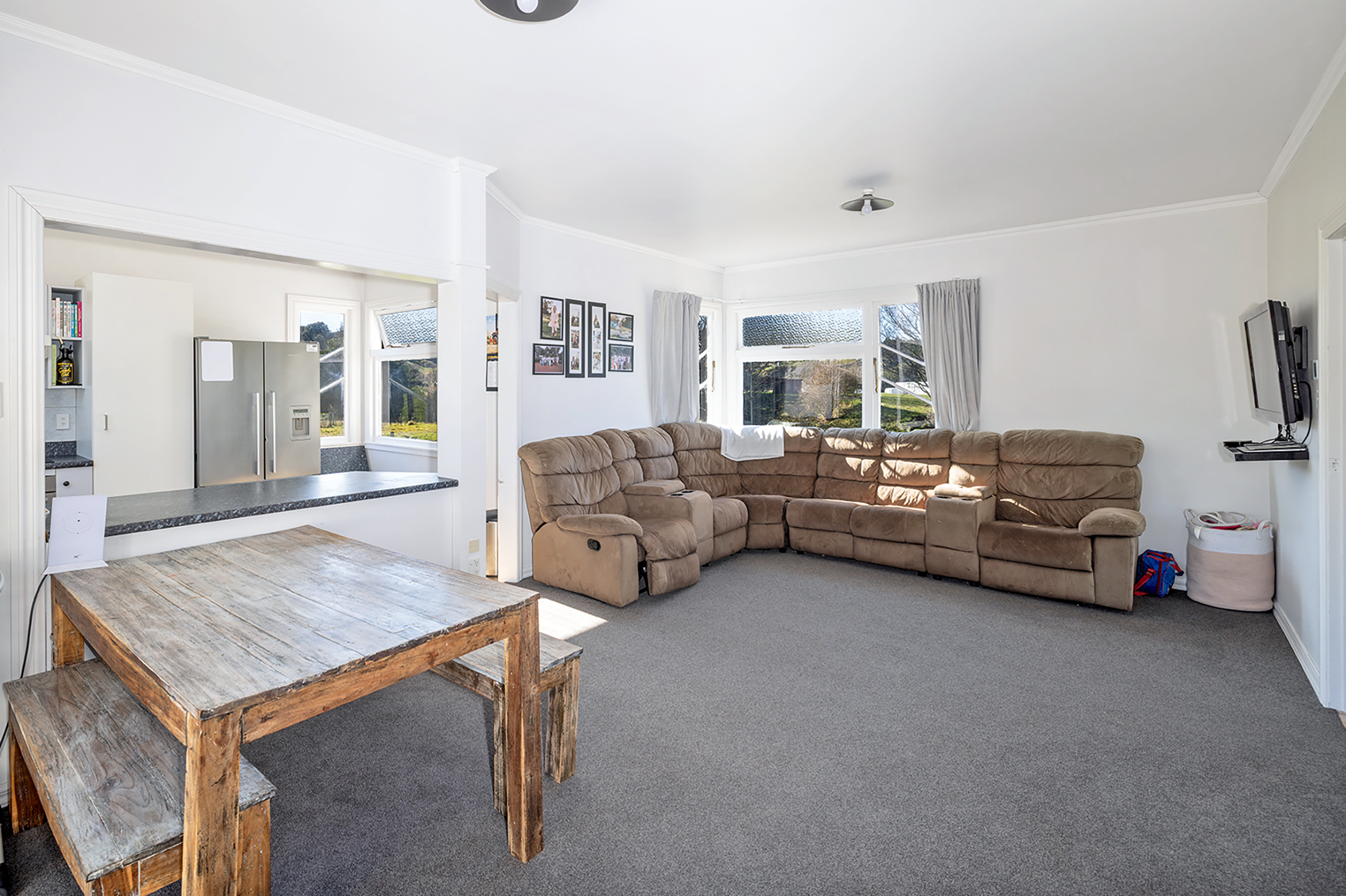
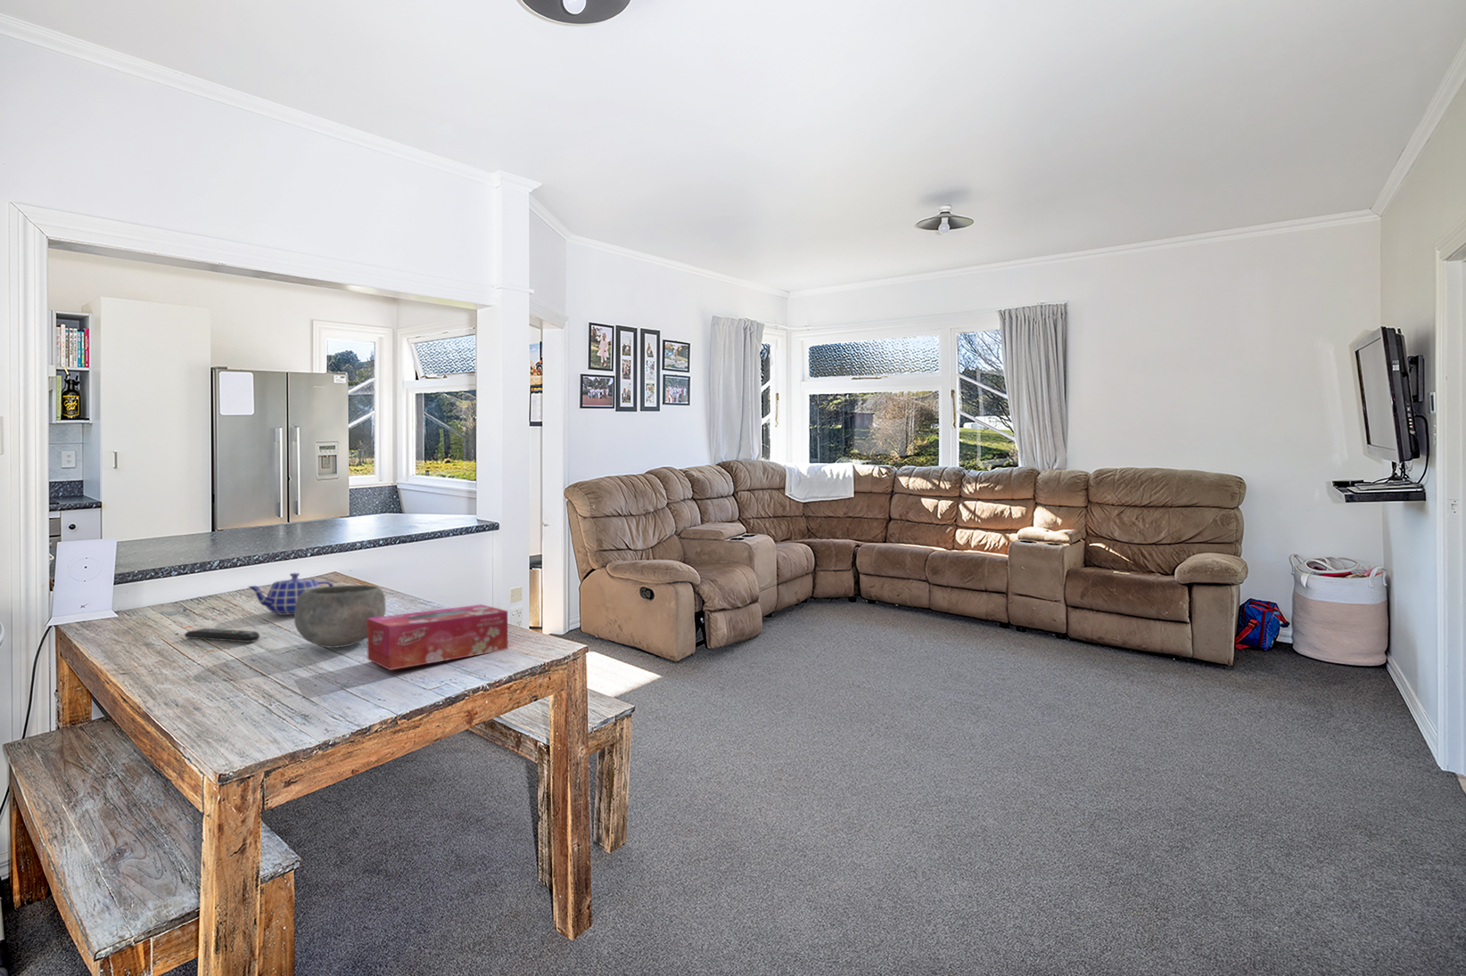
+ bowl (341, 617)
+ remote control (222, 635)
+ tissue box (439, 634)
+ teapot (292, 593)
